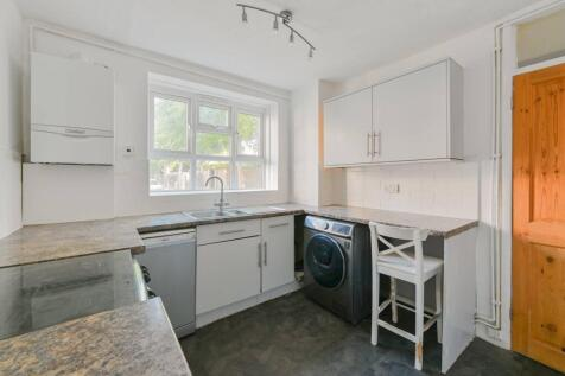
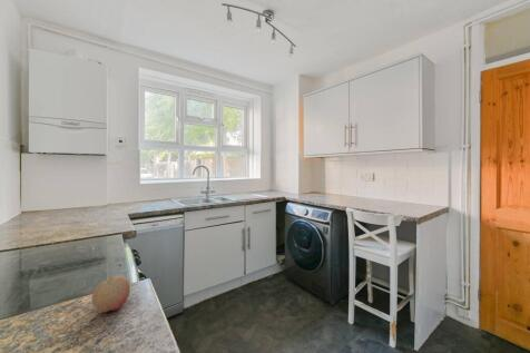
+ fruit (111, 293)
